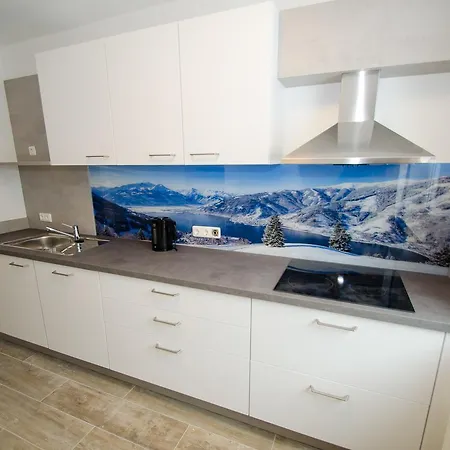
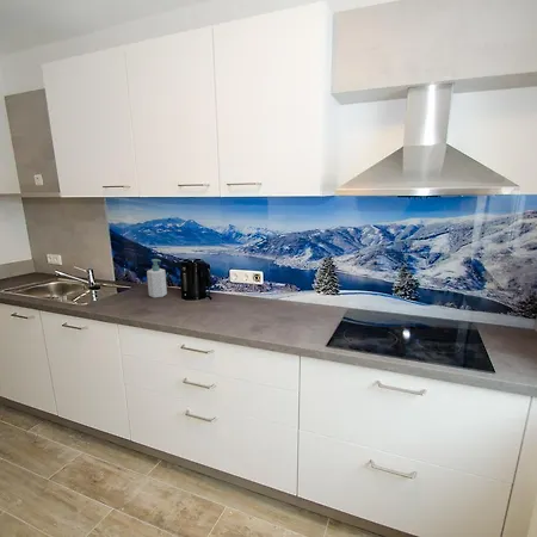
+ soap bottle (156, 277)
